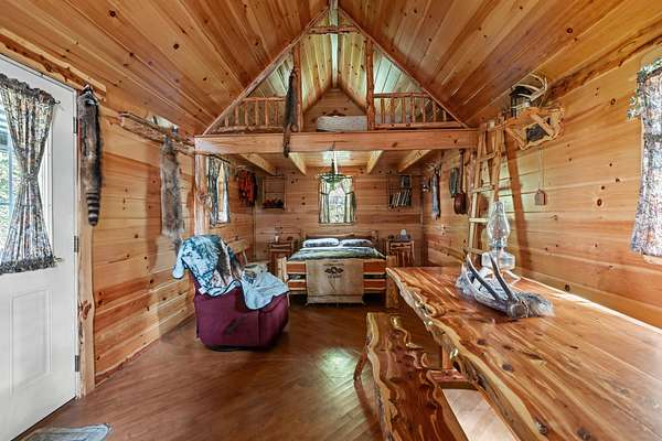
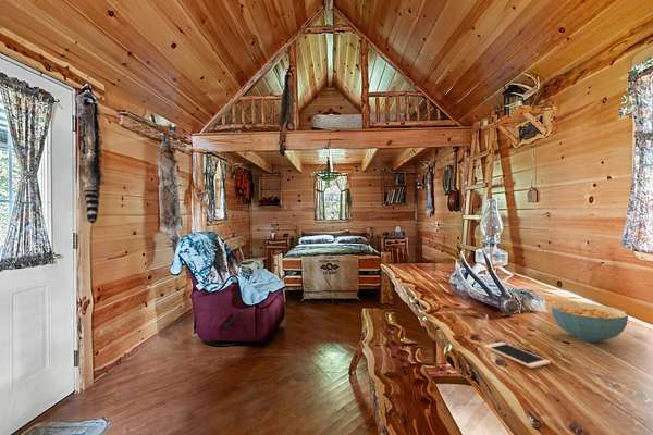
+ cell phone (515, 353)
+ cereal bowl (587, 324)
